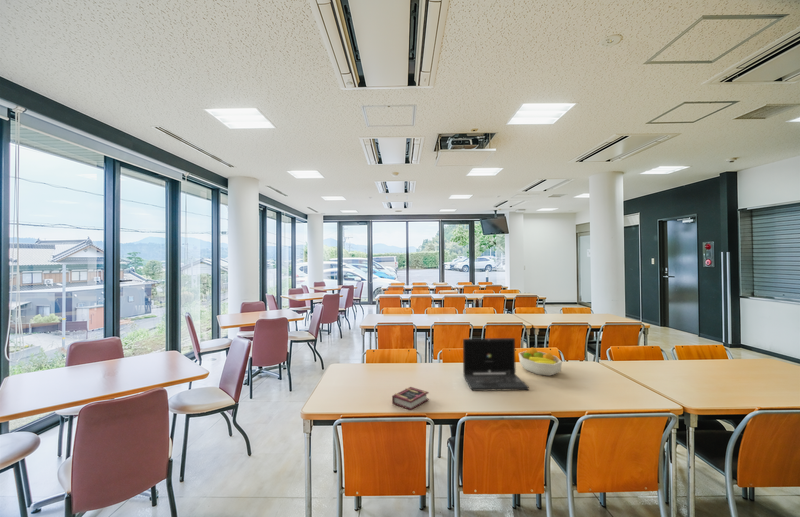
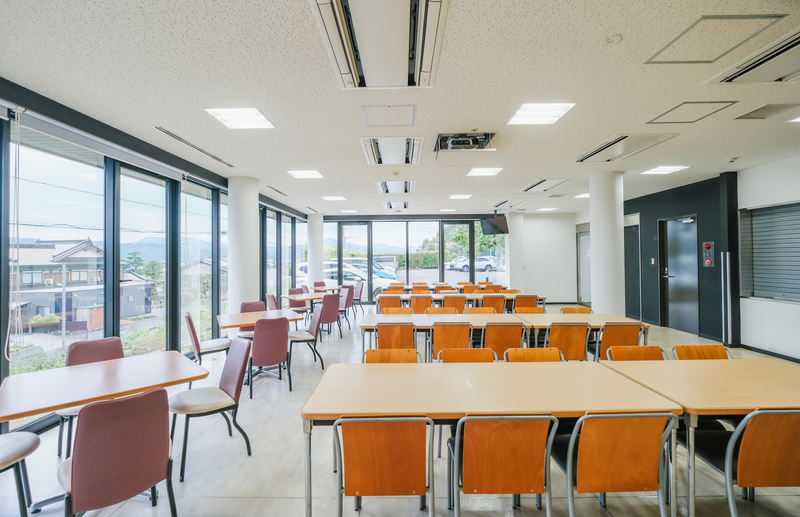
- book (410, 397)
- laptop (494, 363)
- fruit bowl (539, 360)
